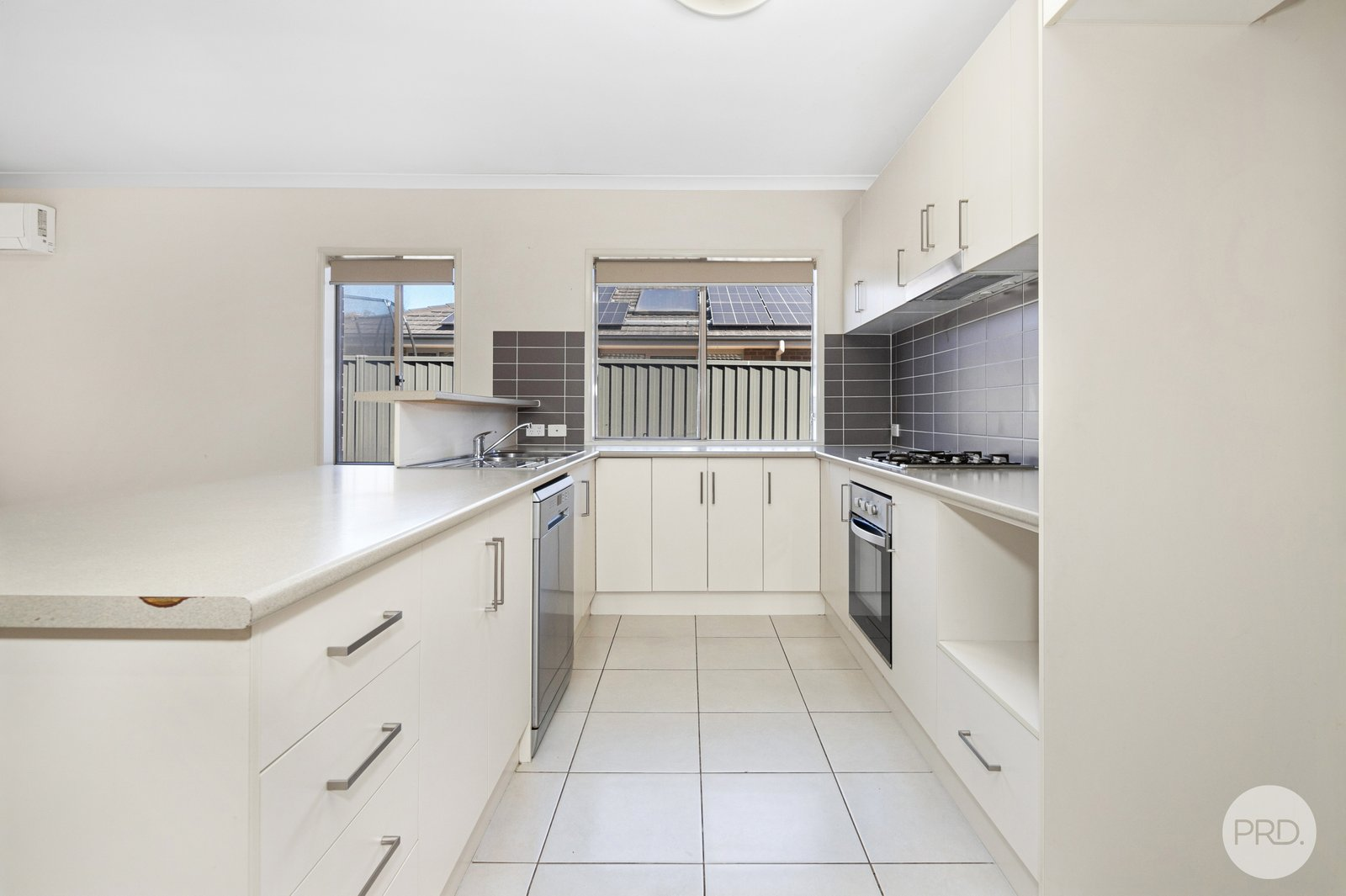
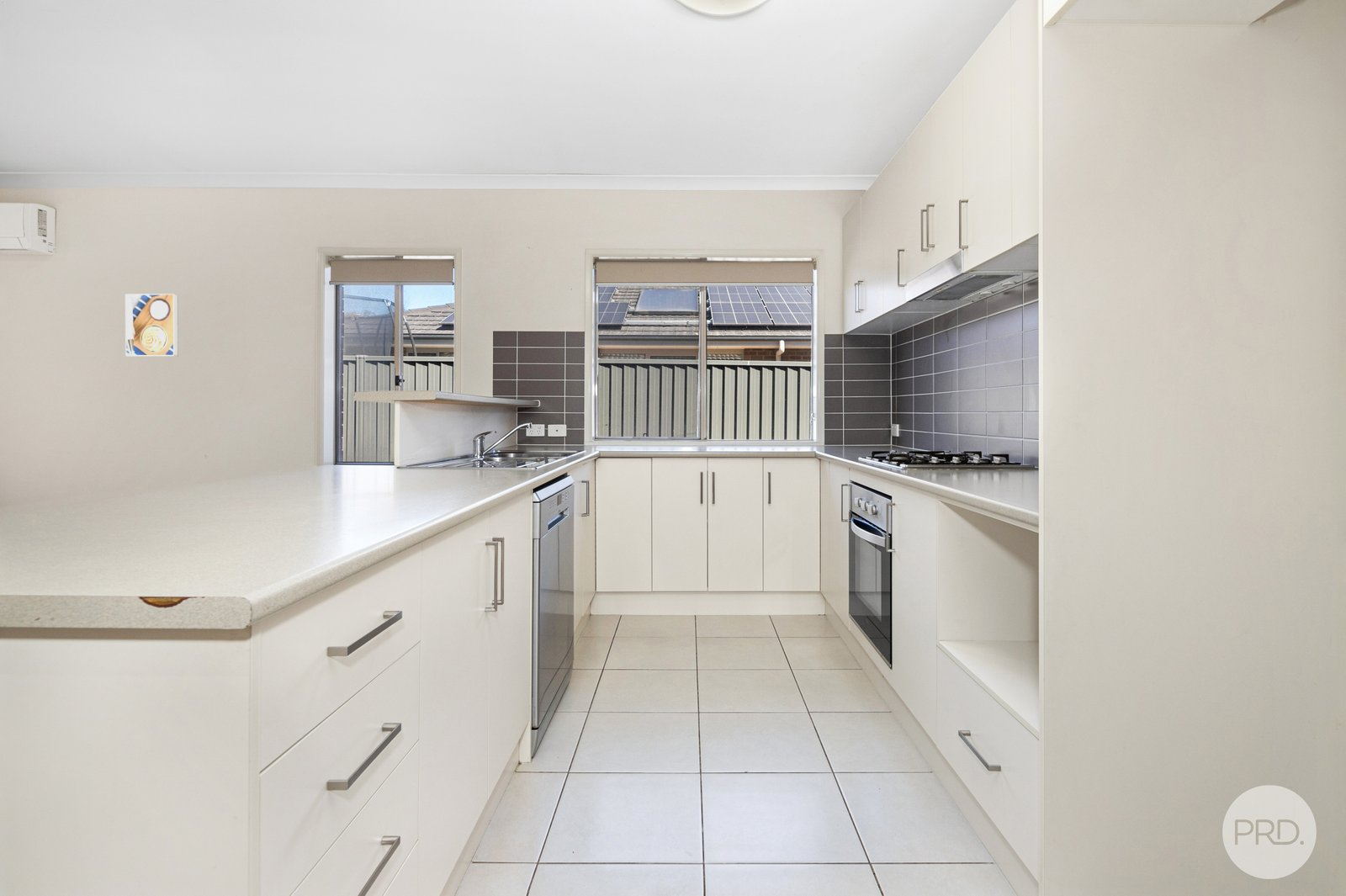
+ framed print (151, 325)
